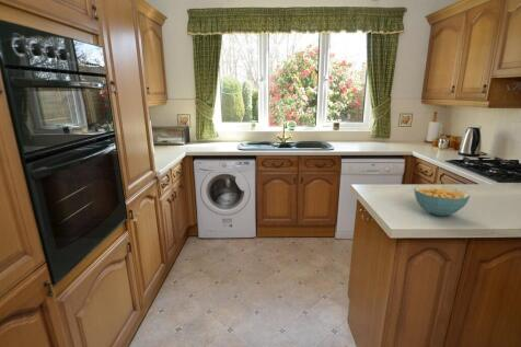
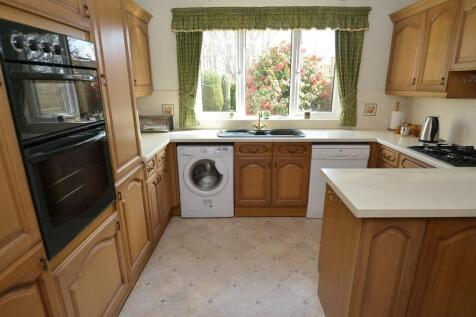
- cereal bowl (439, 201)
